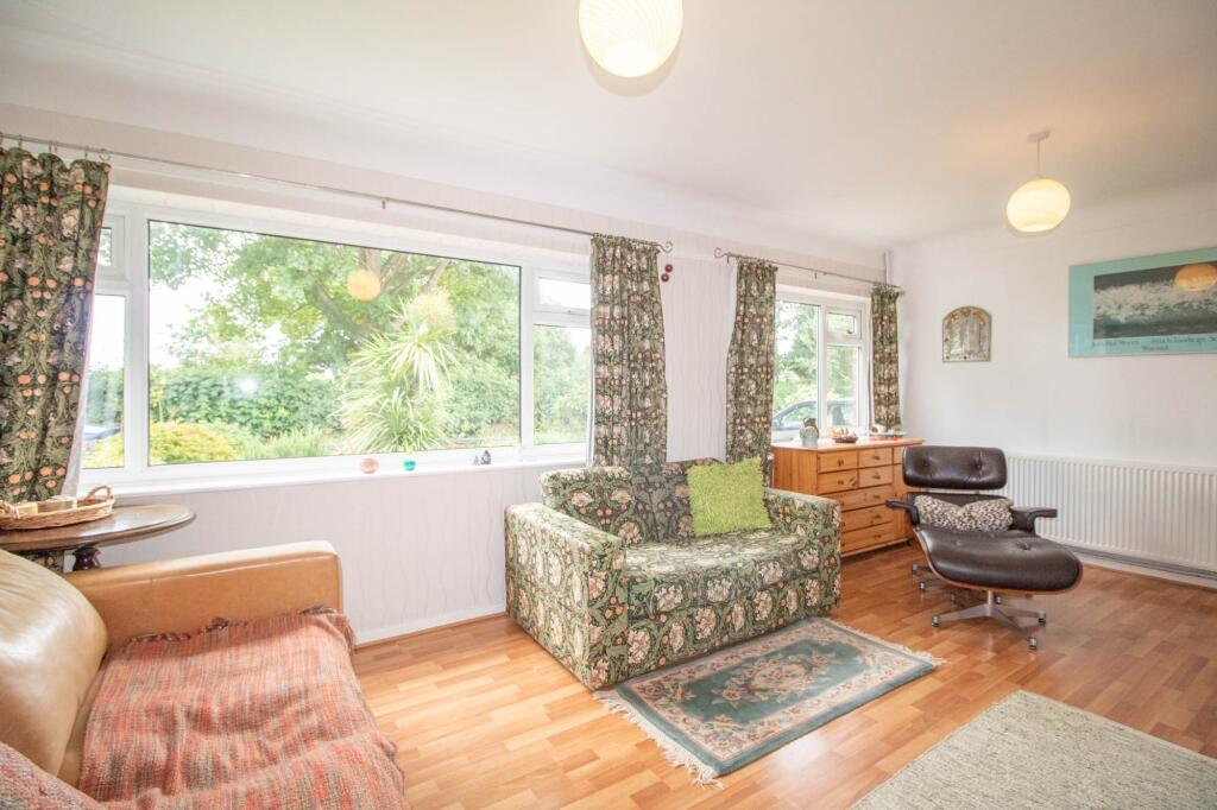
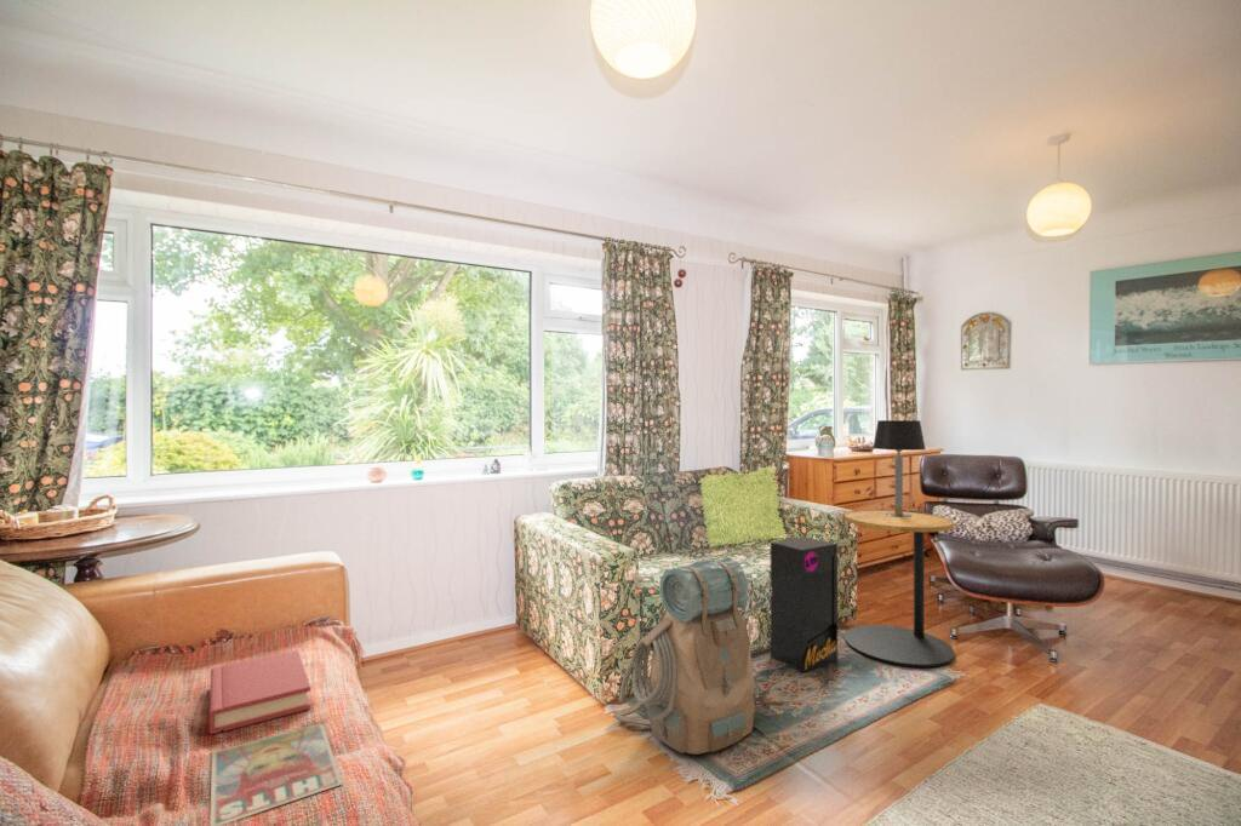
+ table lamp (898, 466)
+ side table (914, 581)
+ magazine (274, 767)
+ hardback book (258, 687)
+ speaker (803, 601)
+ backpack (692, 641)
